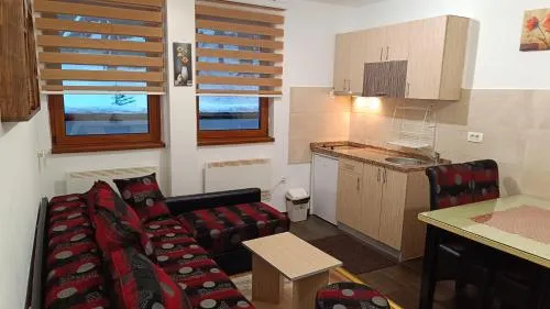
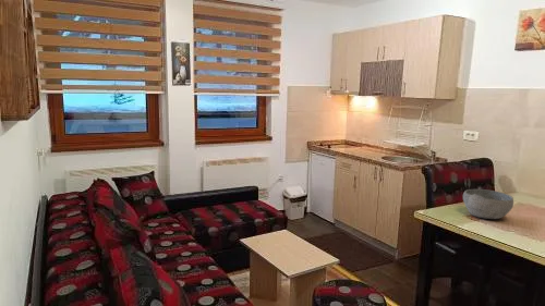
+ bowl (486, 204)
